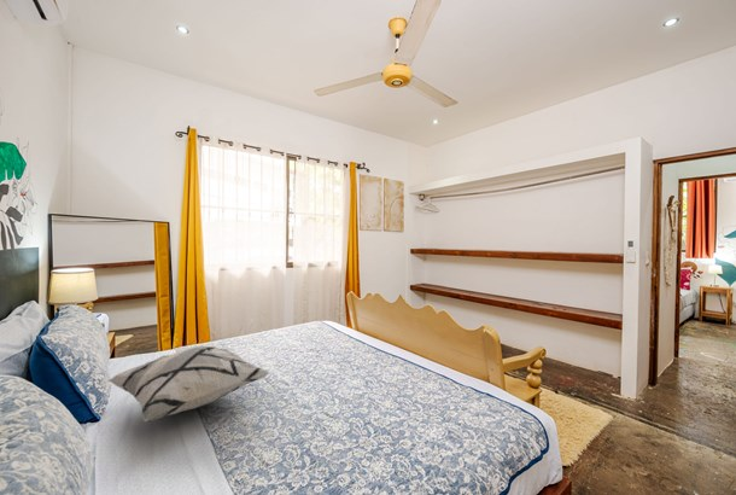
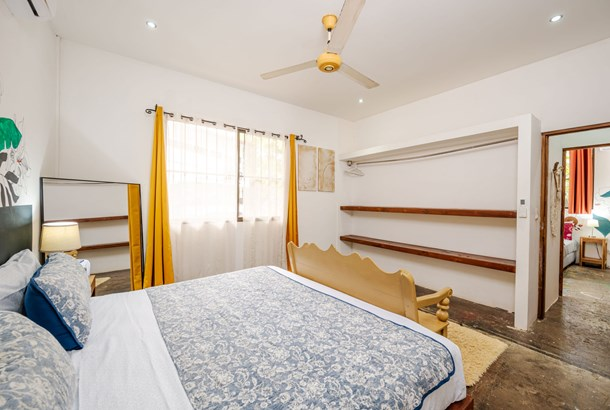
- decorative pillow (191, 375)
